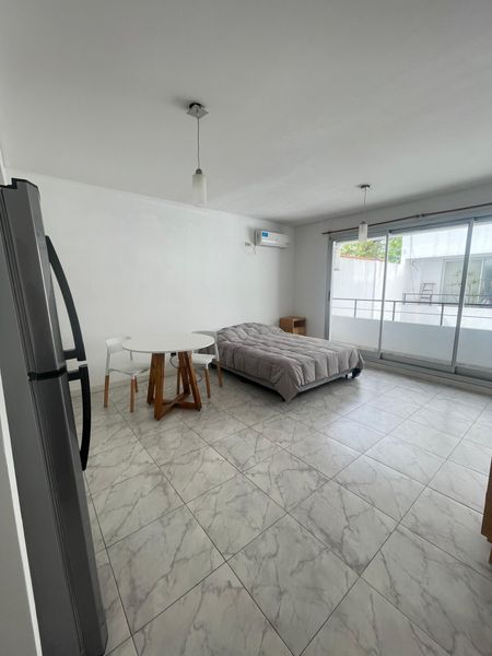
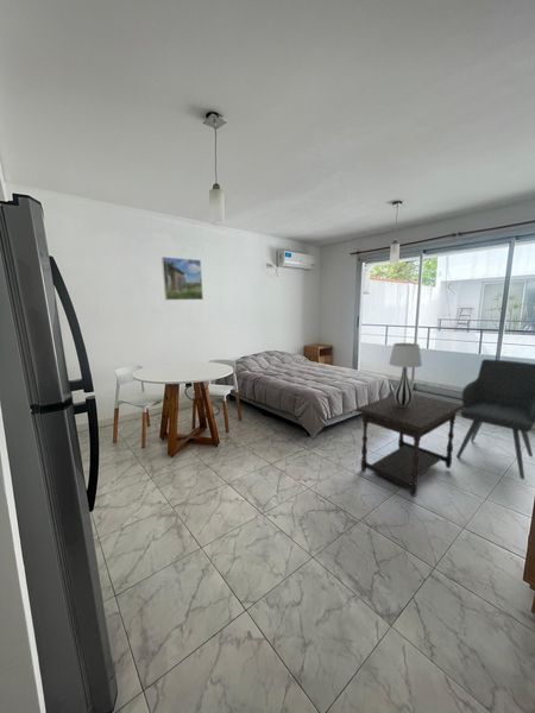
+ table lamp (404, 374)
+ armchair (499, 411)
+ side table (408, 435)
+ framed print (183, 279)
